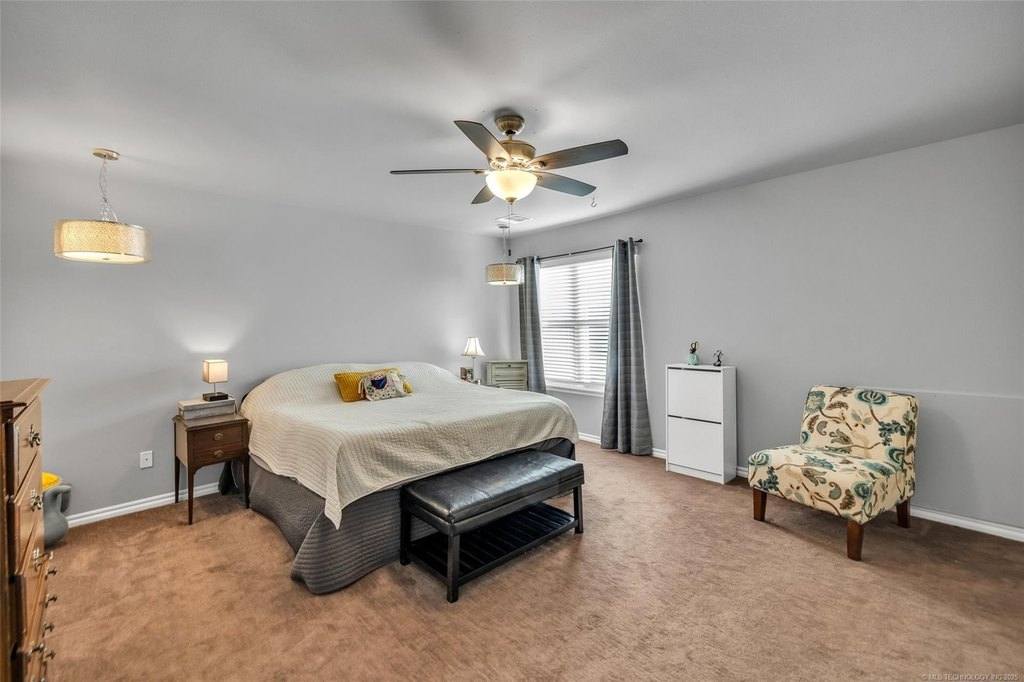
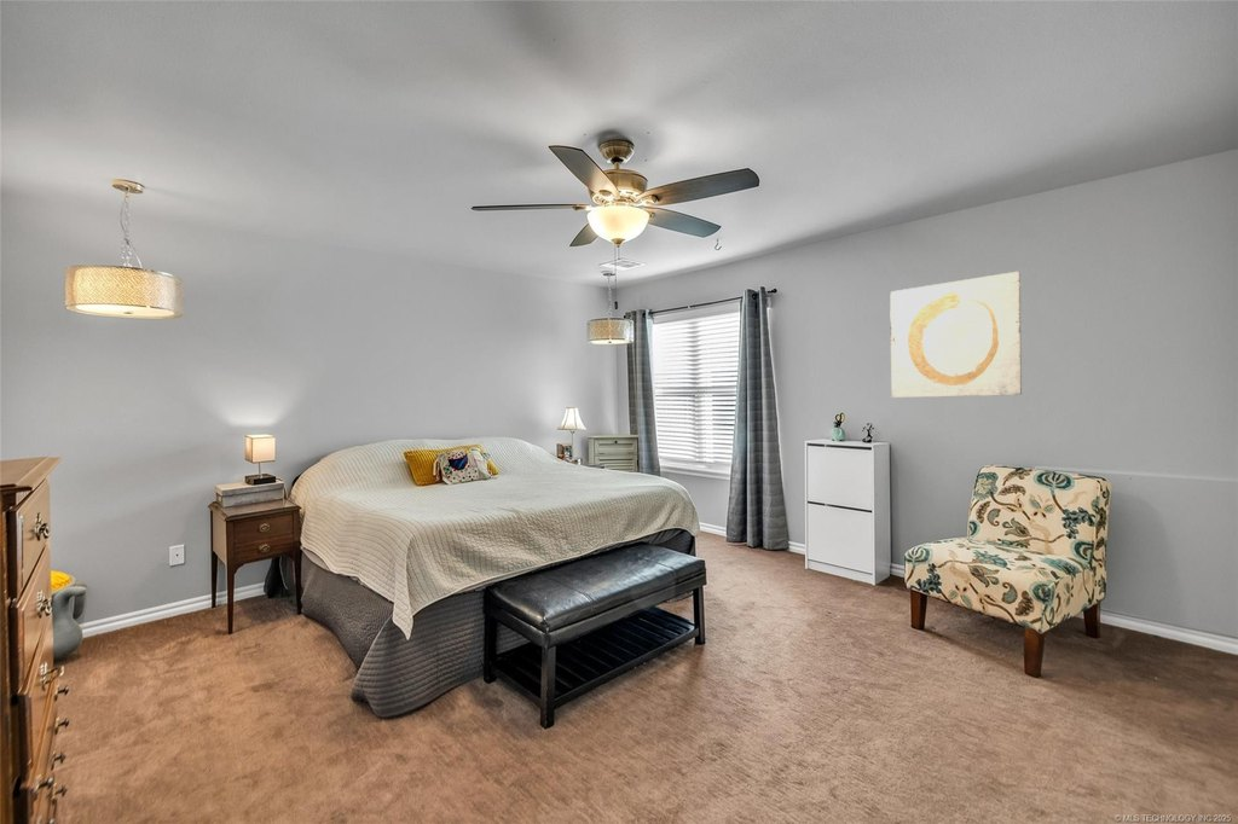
+ wall art (950, 340)
